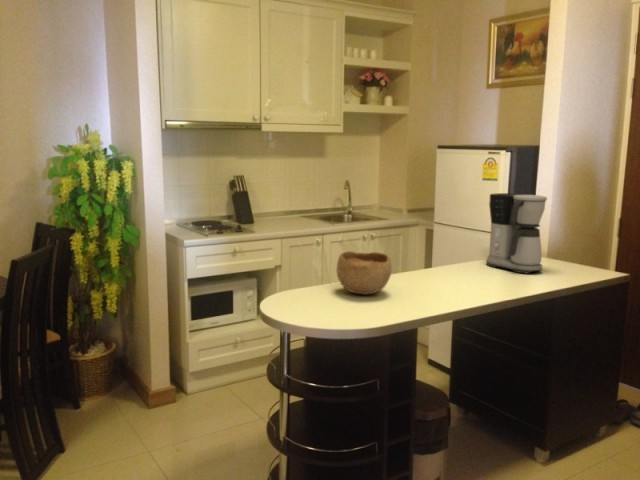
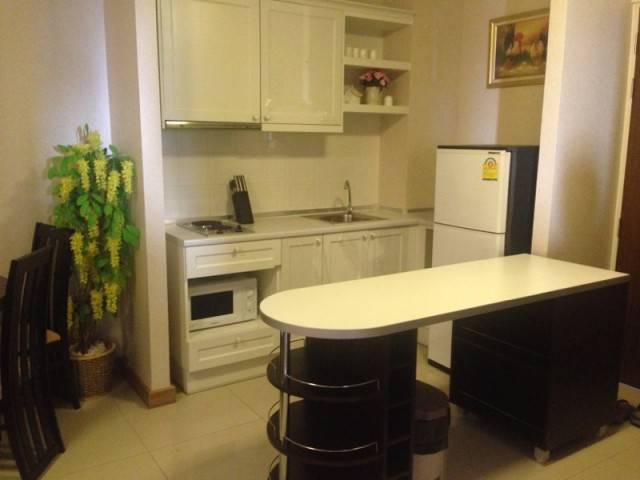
- bowl (363, 273)
- coffee maker (512, 231)
